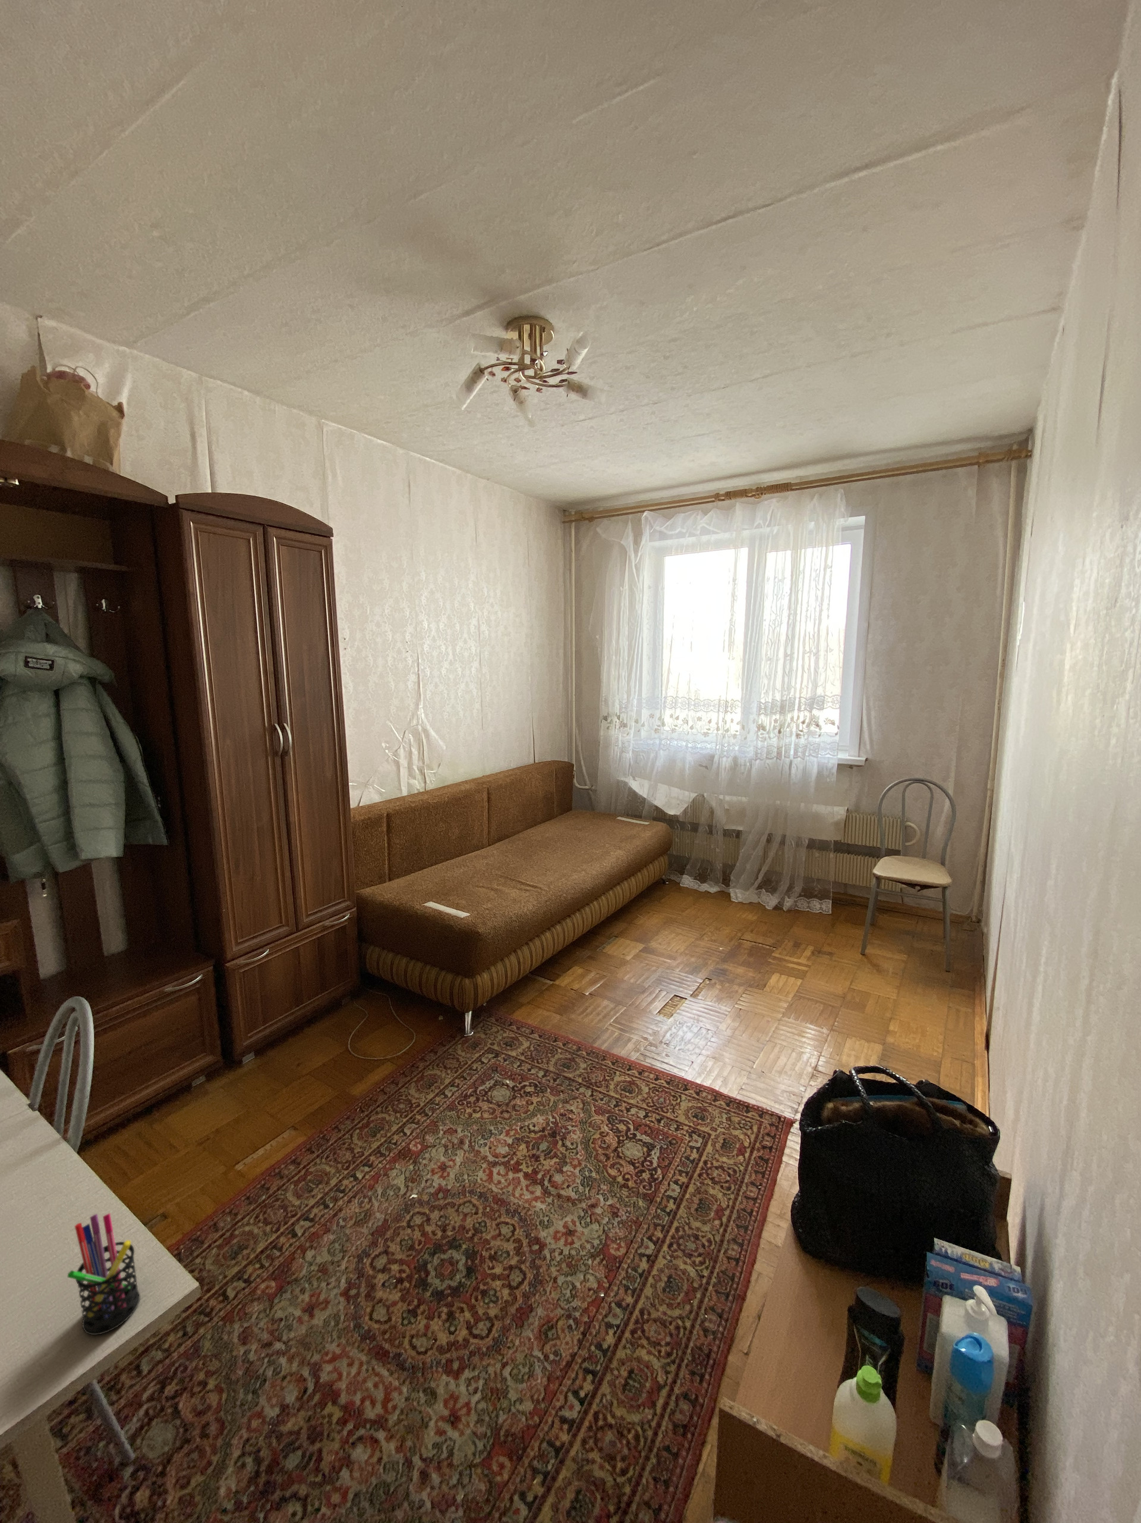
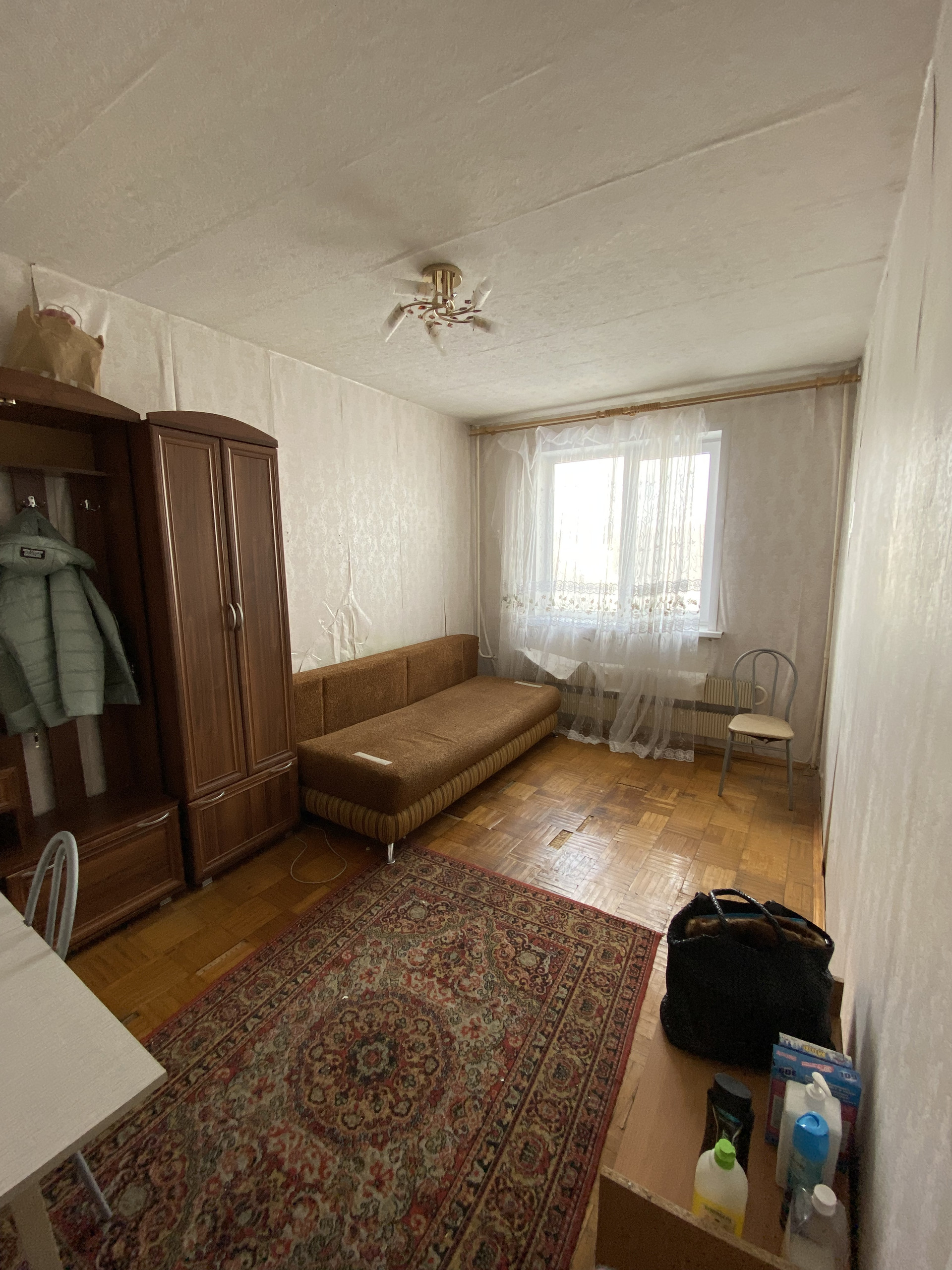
- pen holder (98, 1275)
